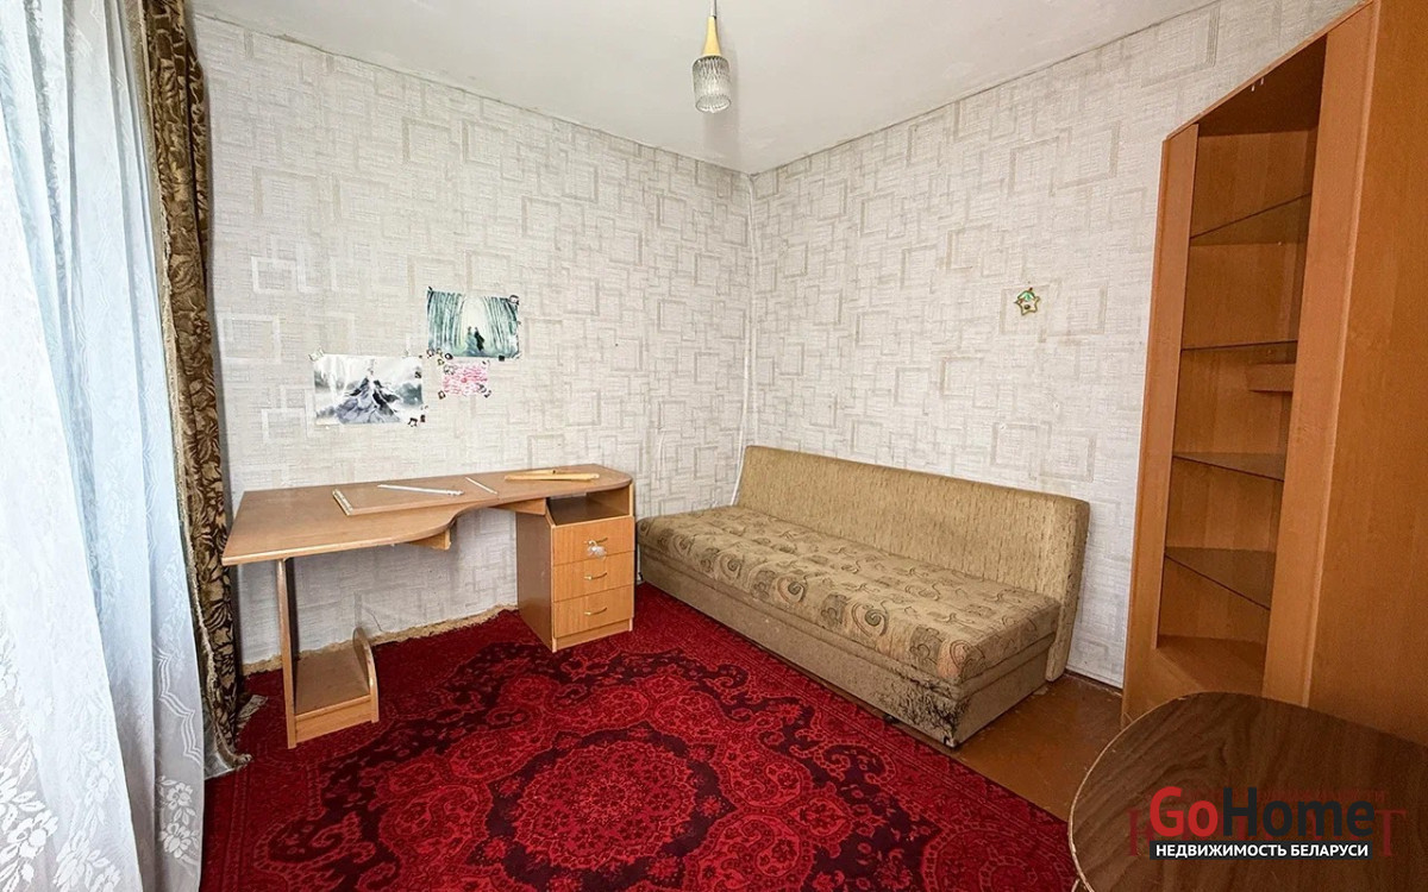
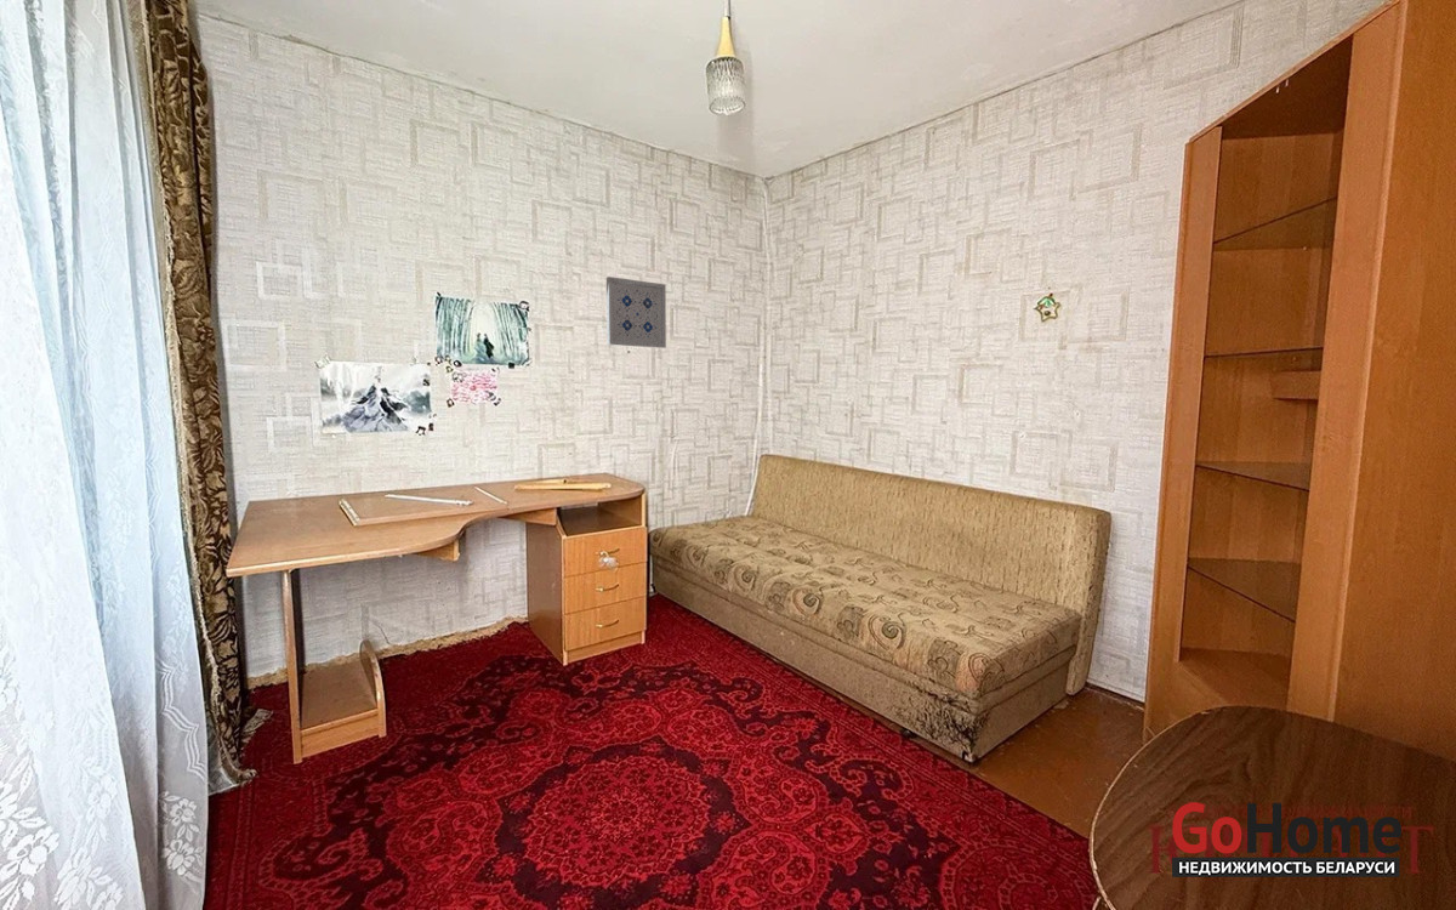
+ wall art (637, 313)
